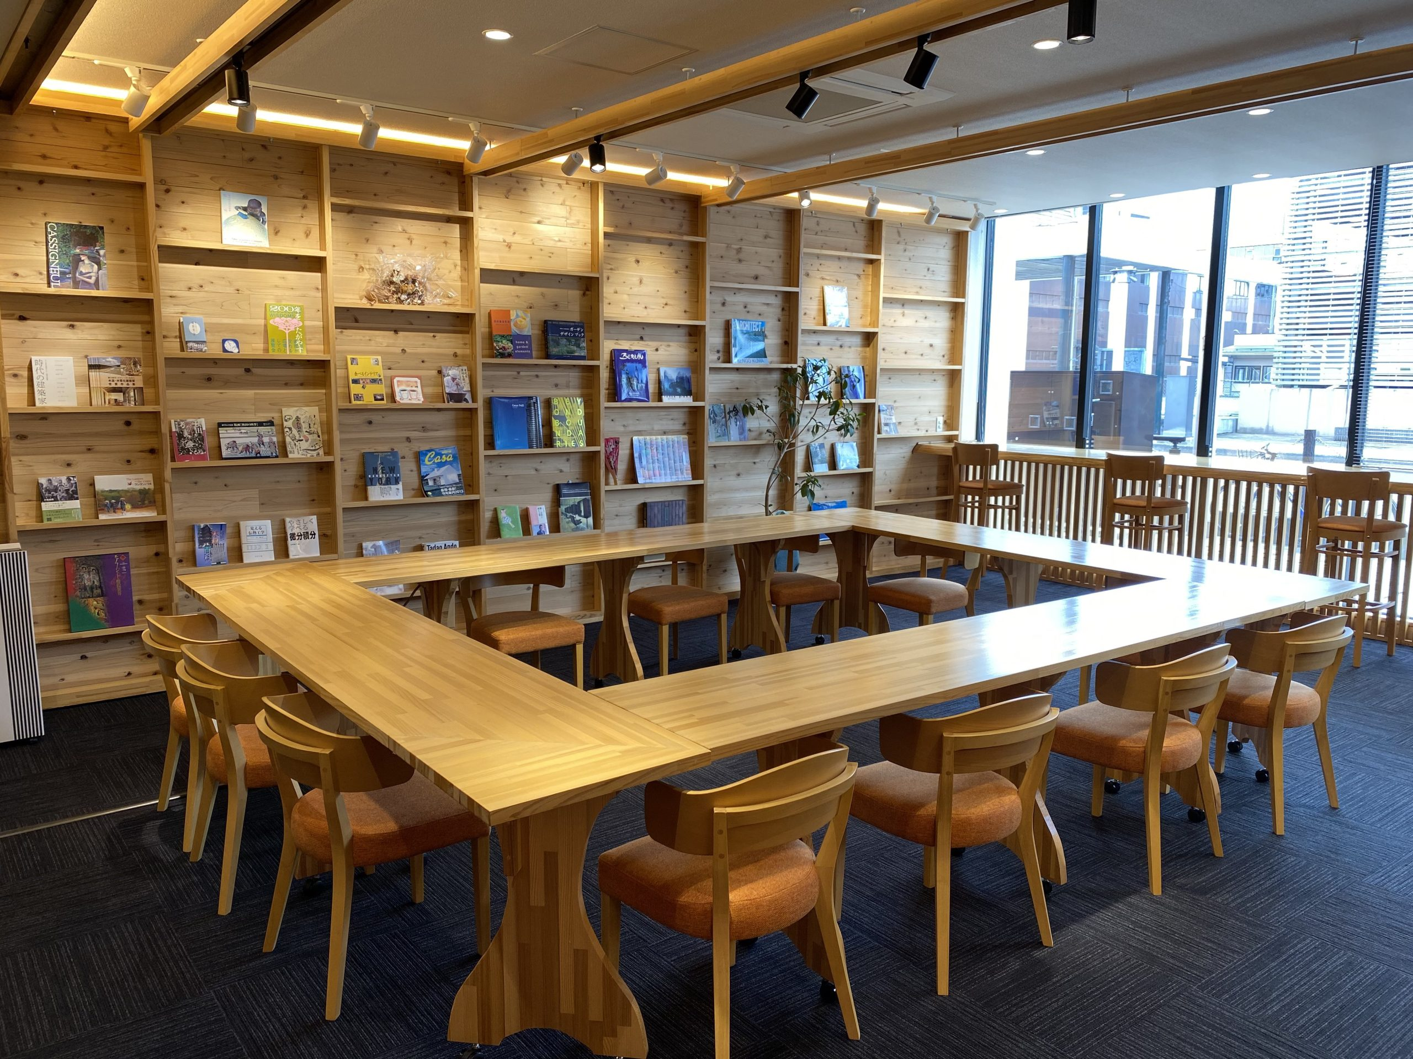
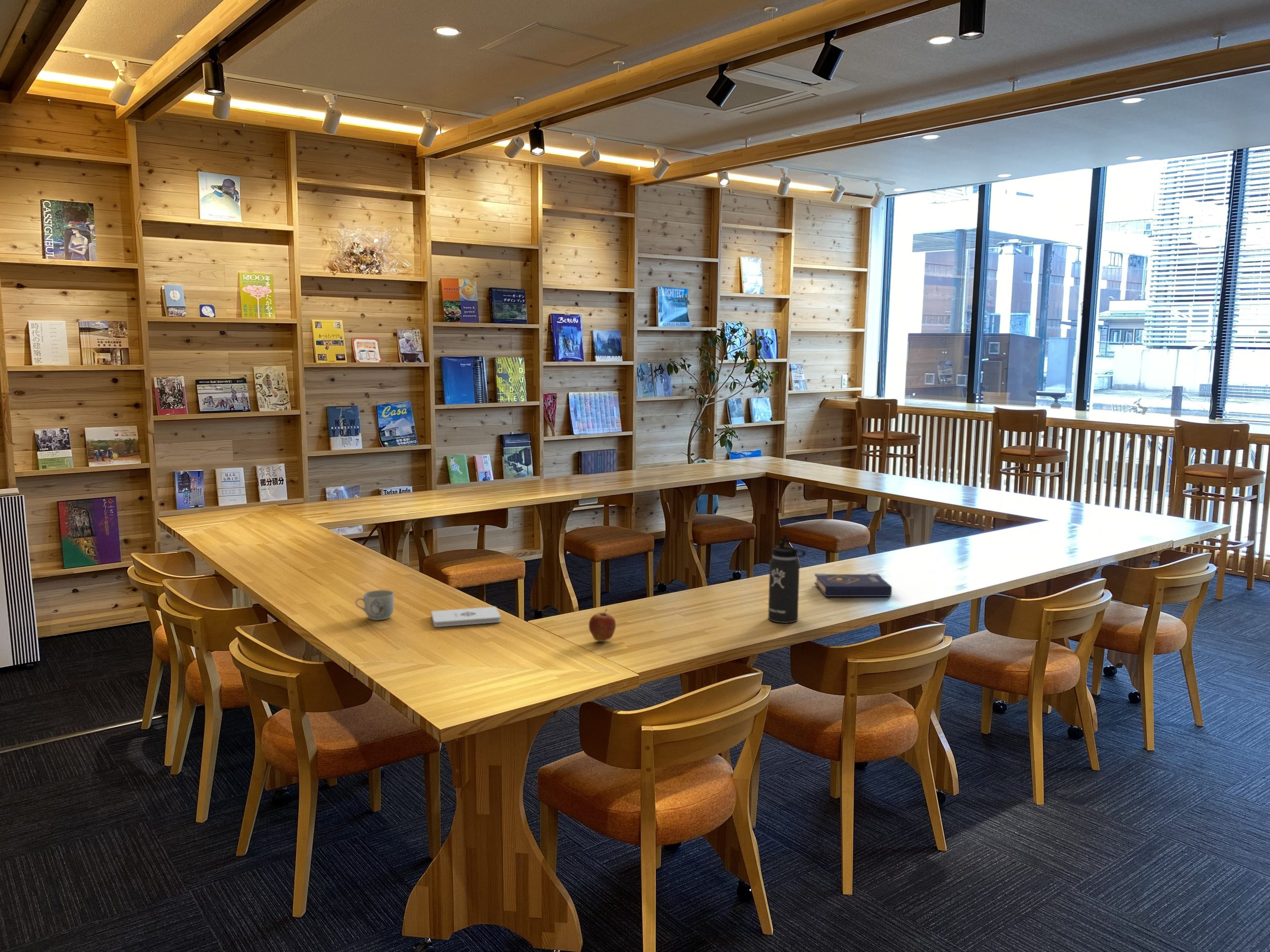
+ notepad (466, 616)
+ book (852, 585)
+ apple (602, 625)
+ thermos bottle (787, 577)
+ mug (375, 605)
